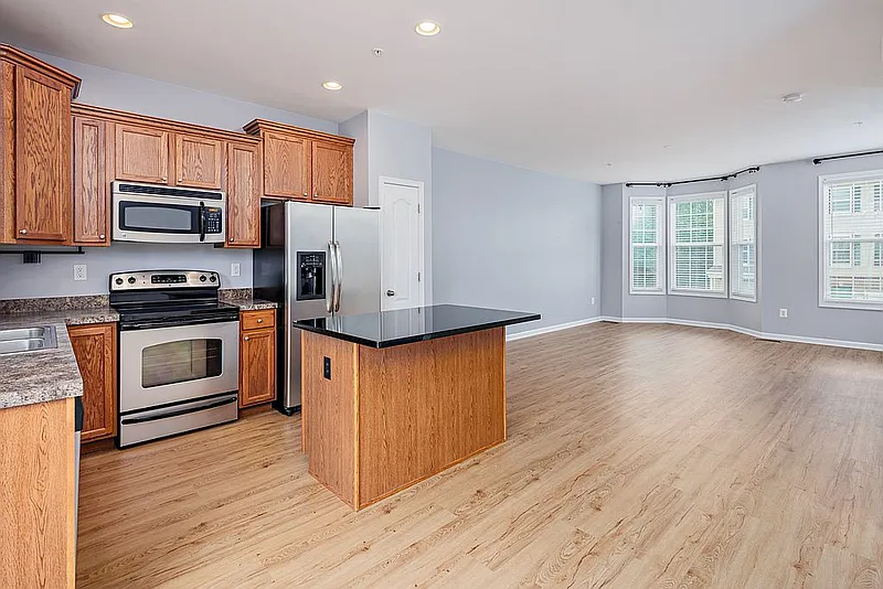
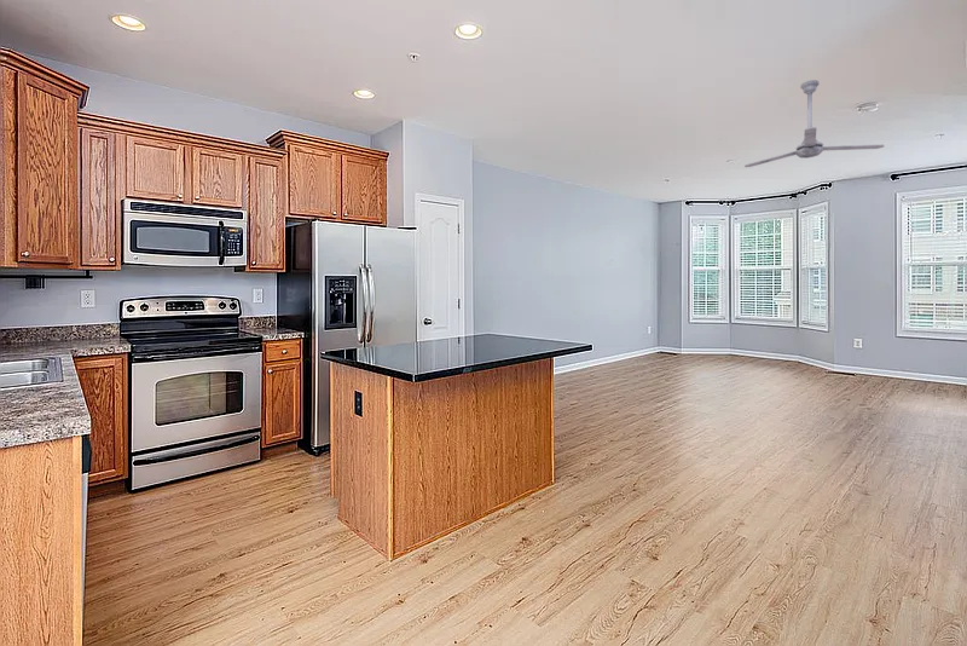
+ ceiling fan (810, 114)
